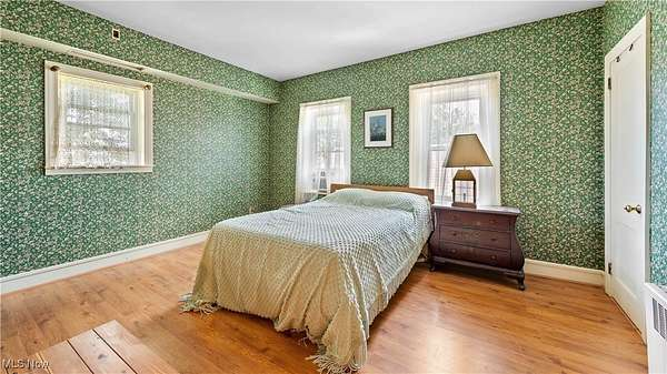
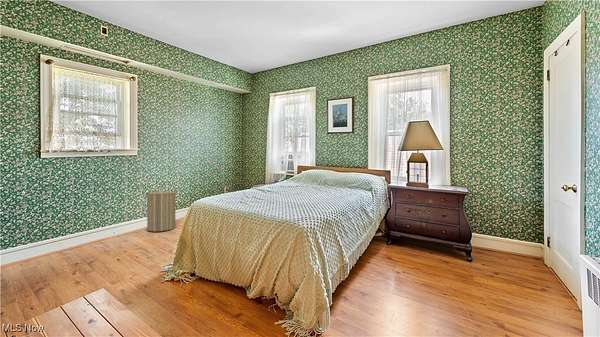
+ laundry hamper (161, 207)
